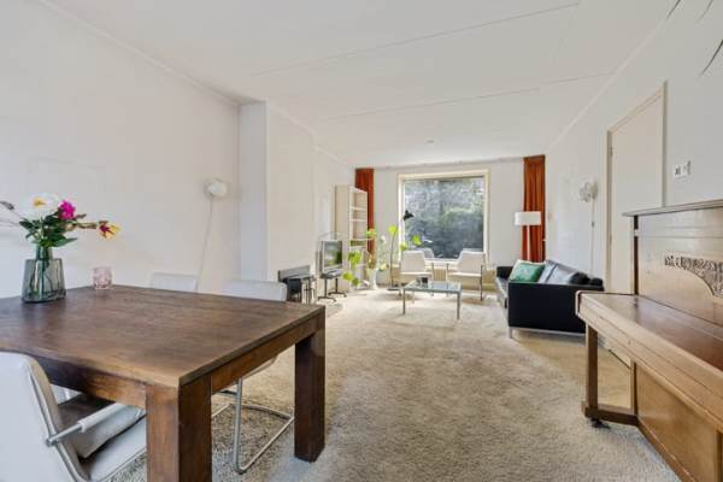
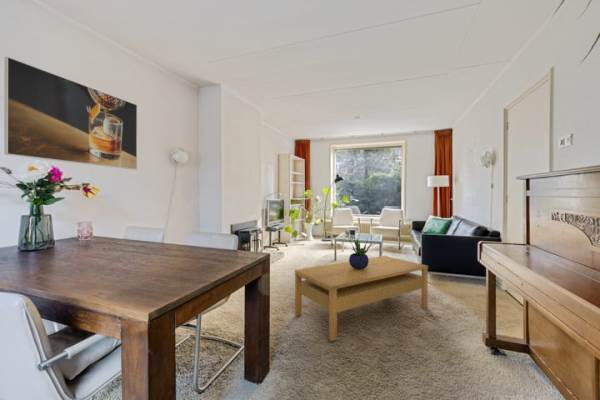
+ coffee table (363, 289)
+ potted plant (360, 252)
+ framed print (84, 124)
